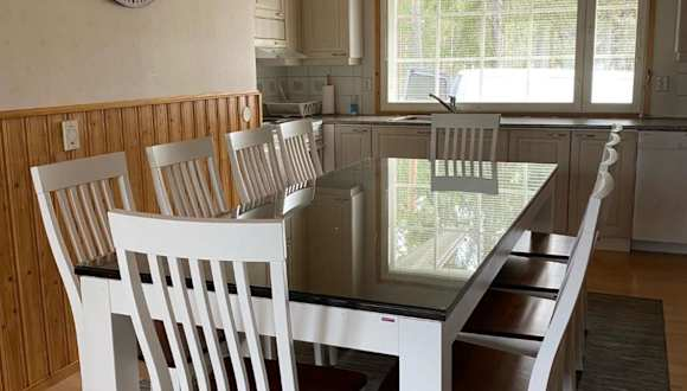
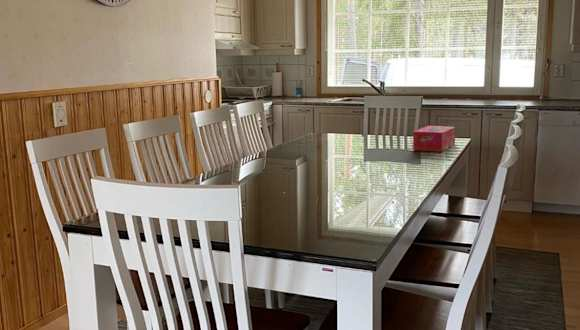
+ tissue box (434, 138)
